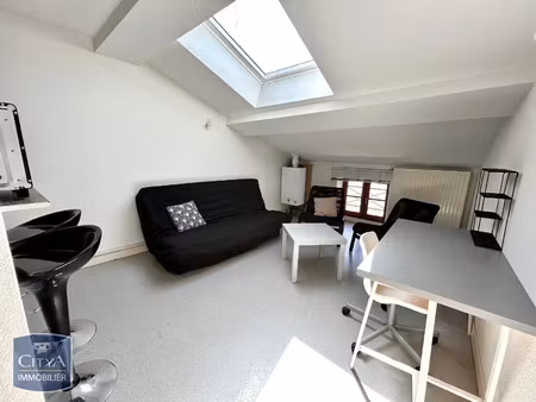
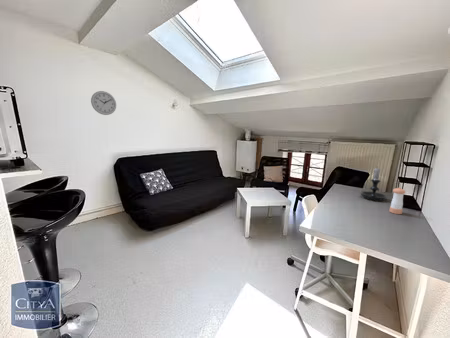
+ candle holder (374, 182)
+ wall clock (104, 103)
+ pepper shaker (397, 200)
